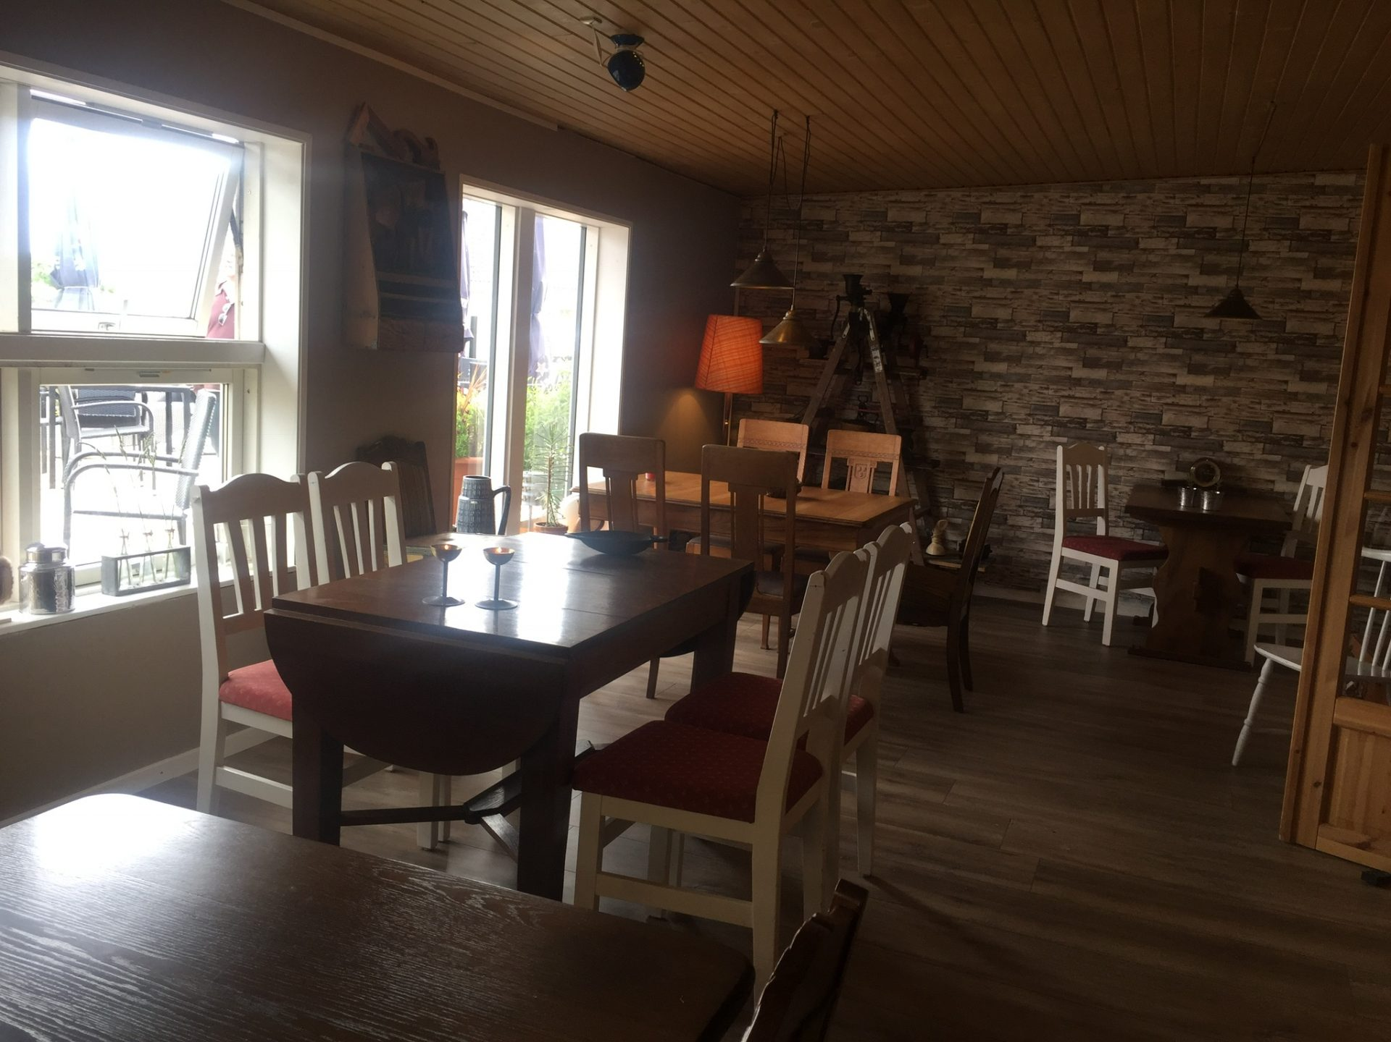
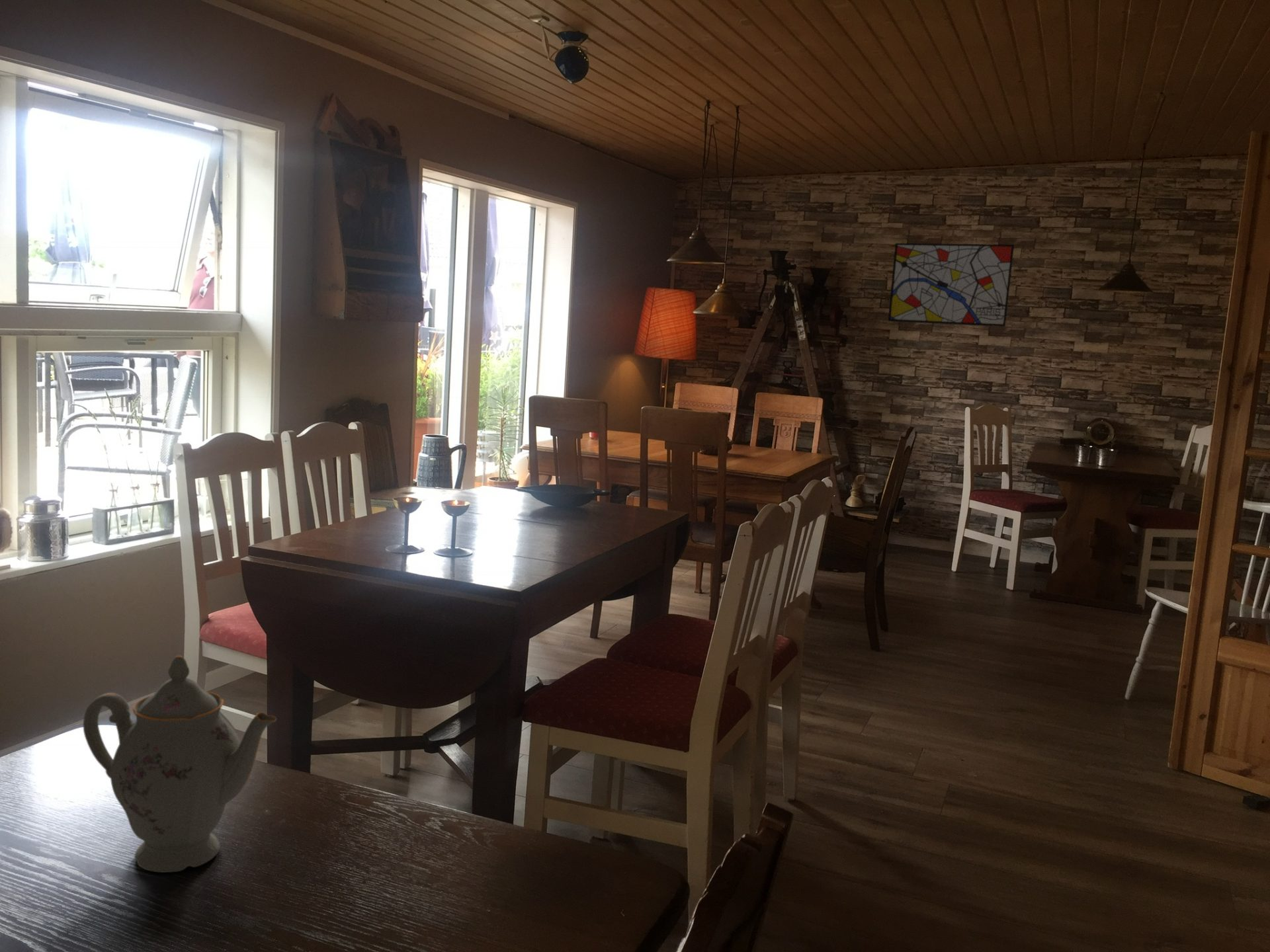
+ chinaware (179, 756)
+ wall art (949, 284)
